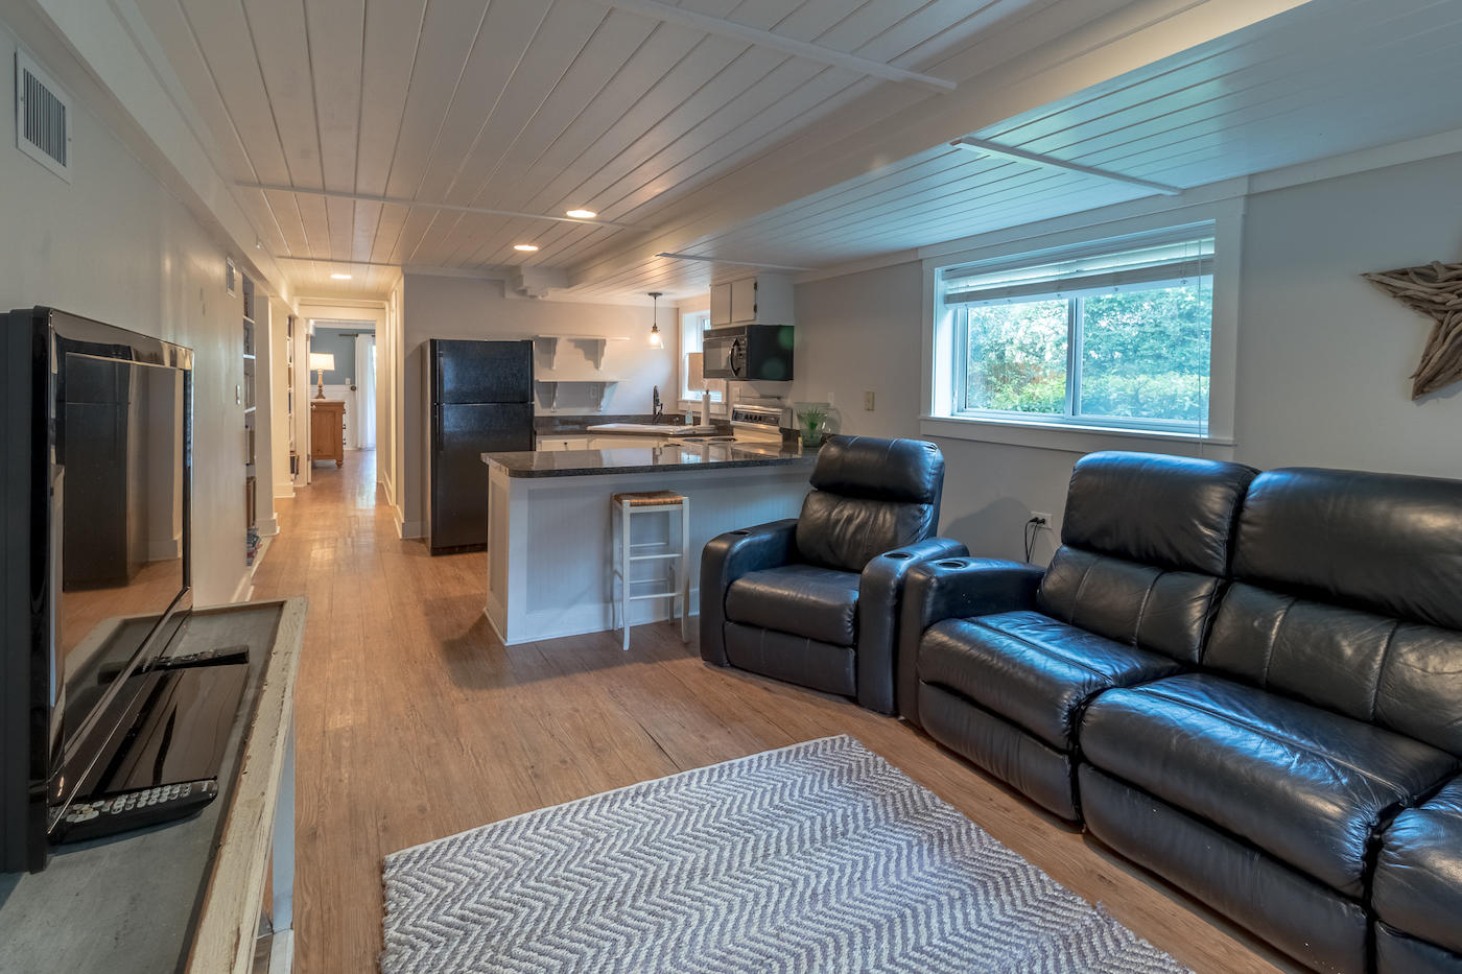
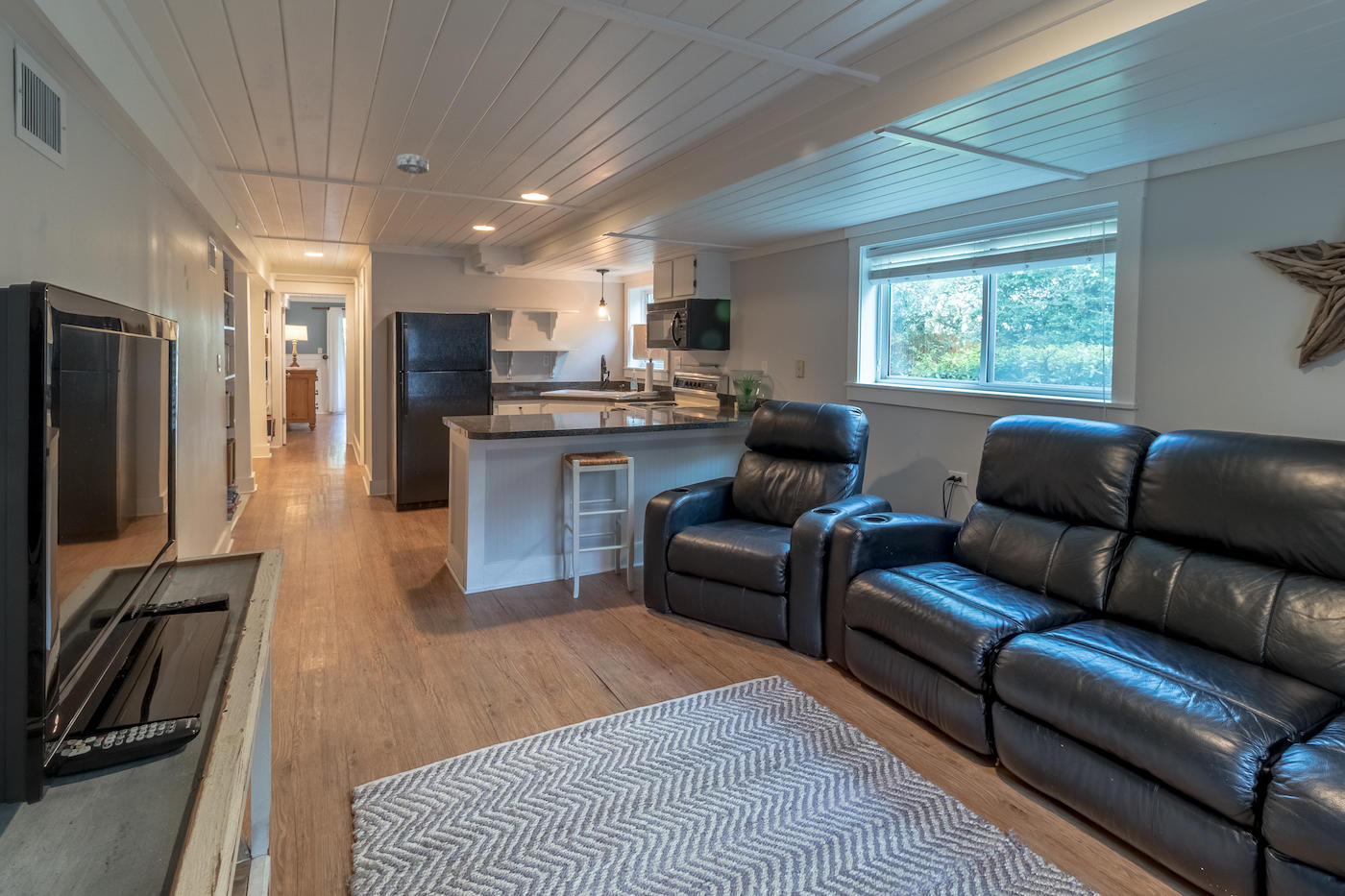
+ smoke detector (412, 163)
